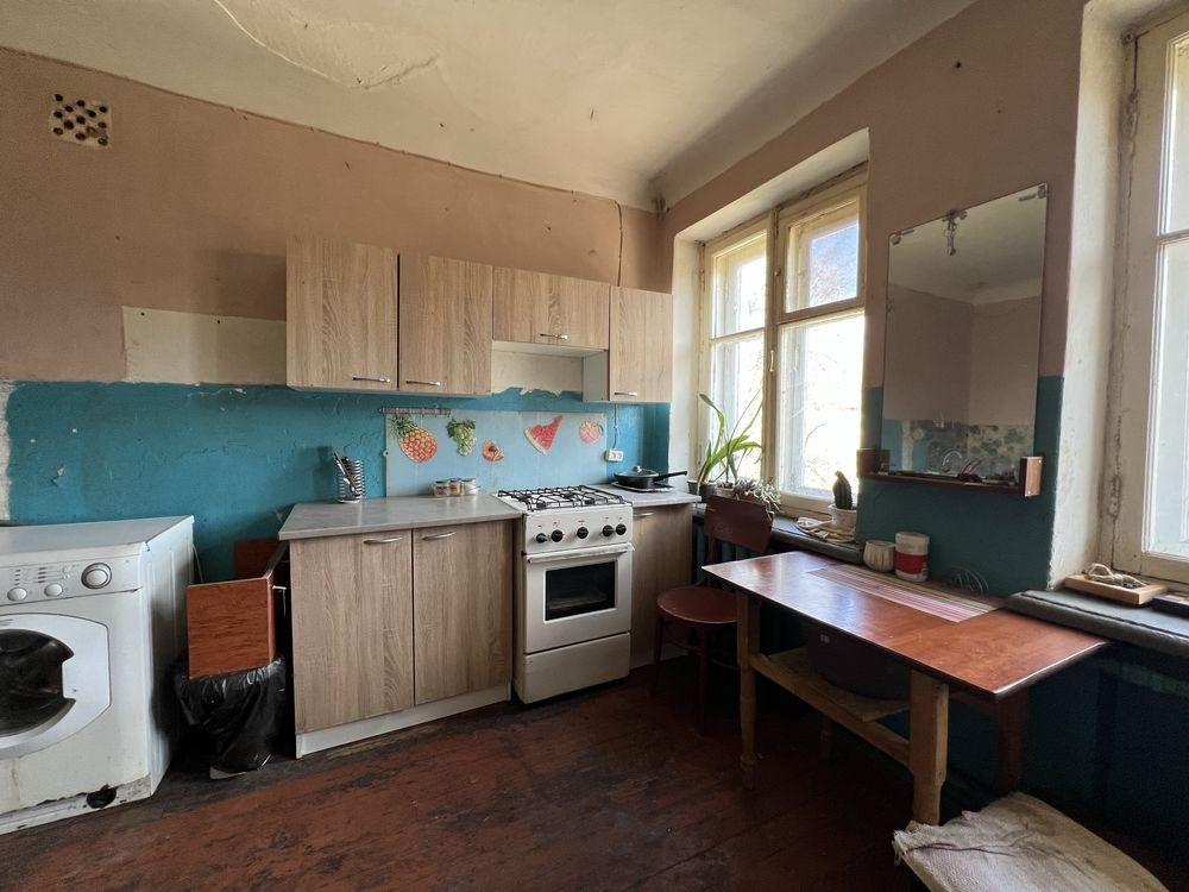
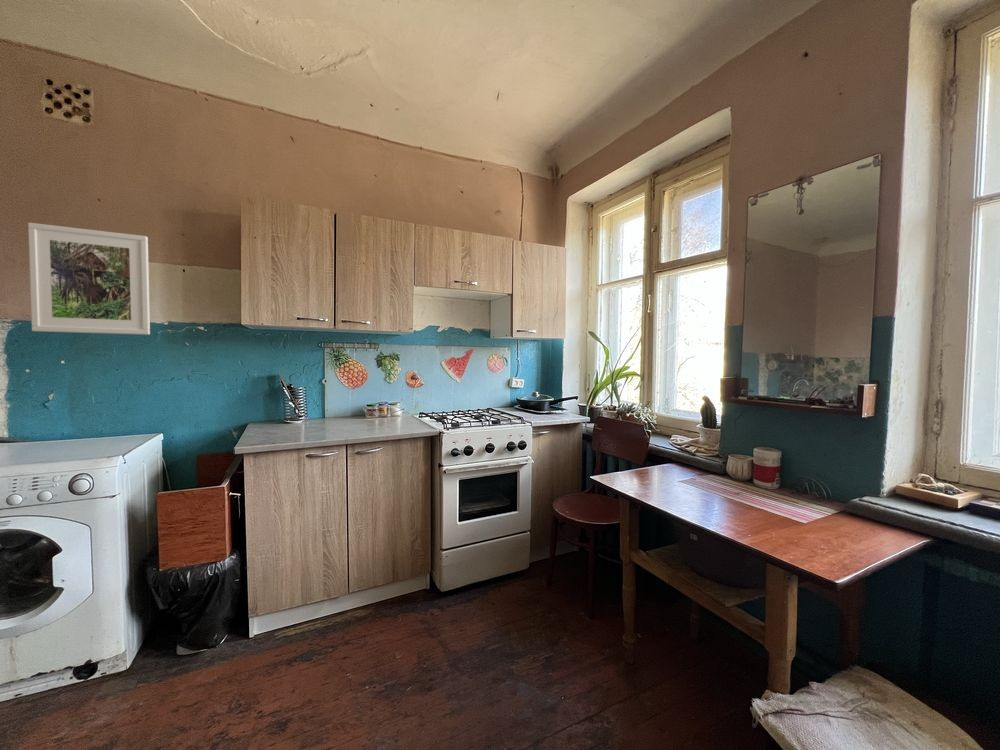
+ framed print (92, 281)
